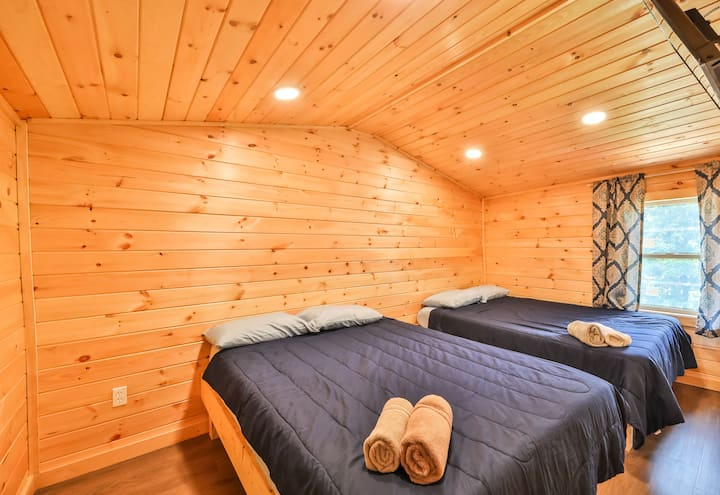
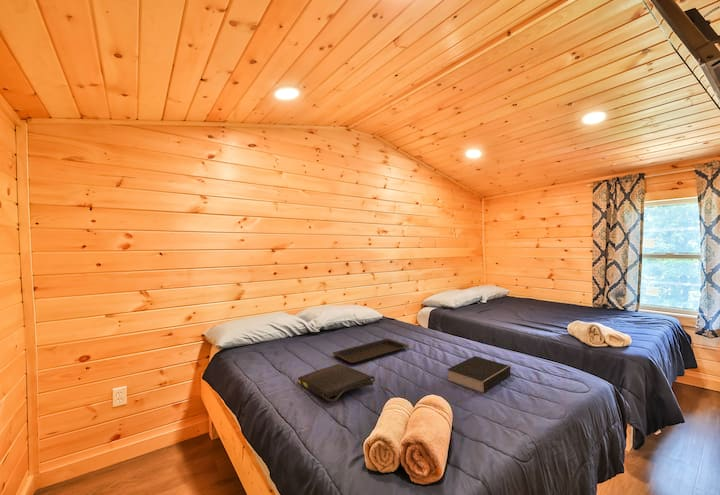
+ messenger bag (336, 381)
+ serving tray (371, 351)
+ book (481, 371)
